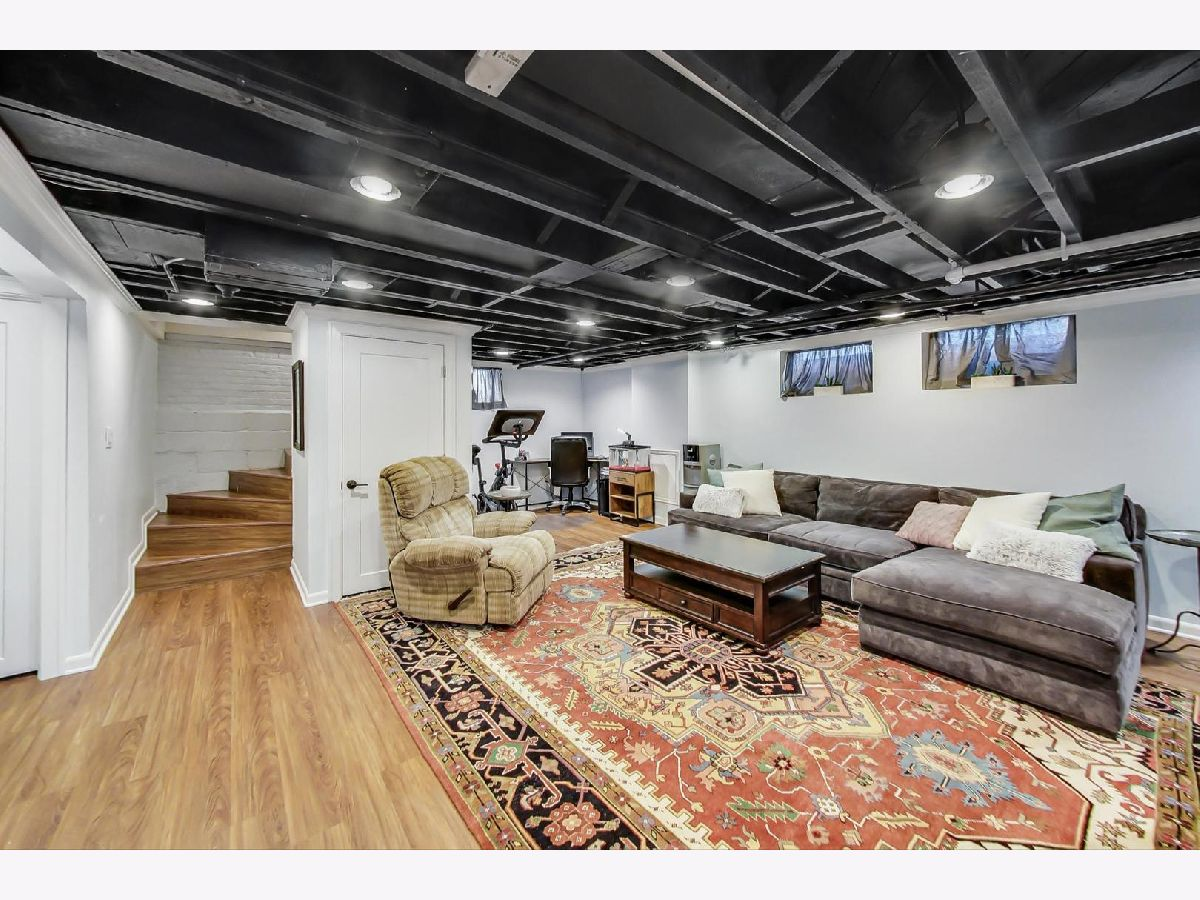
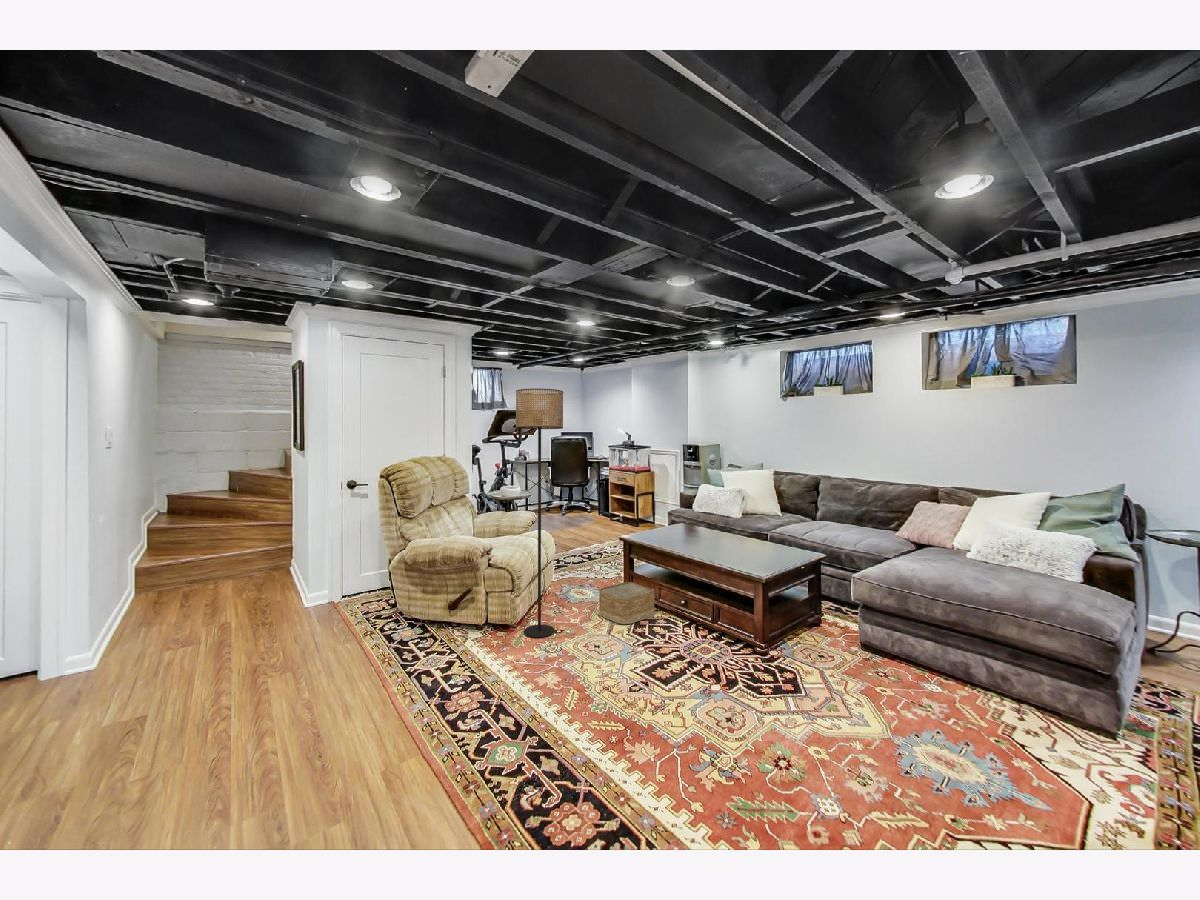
+ woven basket (626, 601)
+ floor lamp (539, 511)
